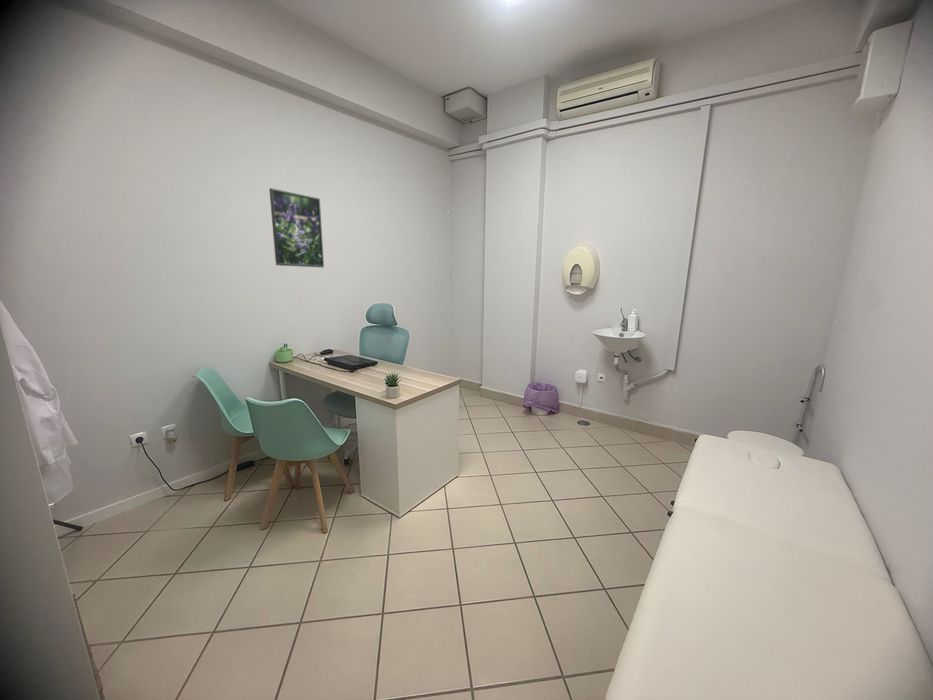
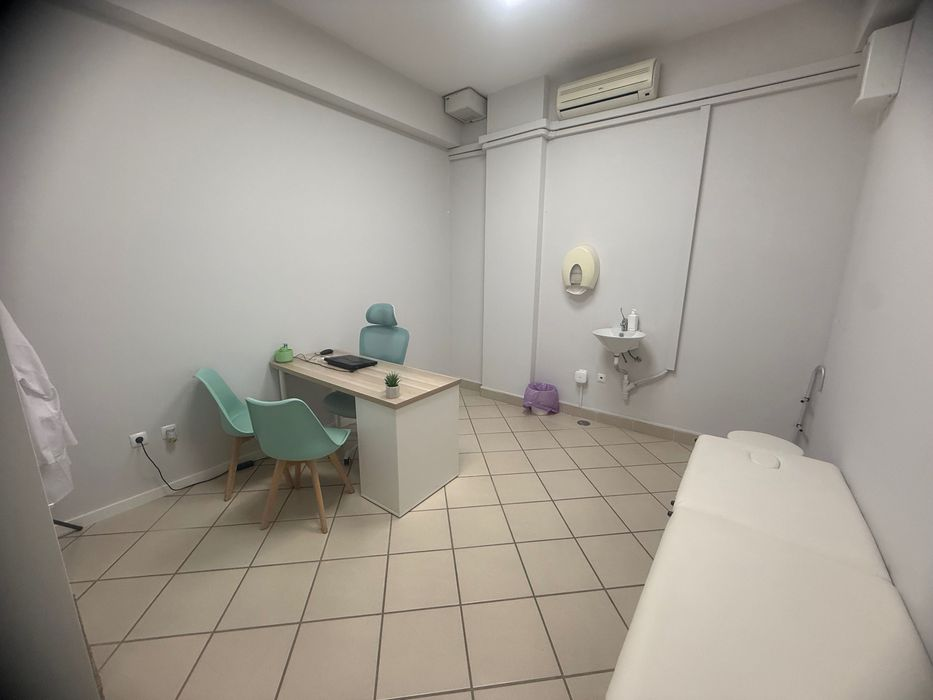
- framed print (298, 230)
